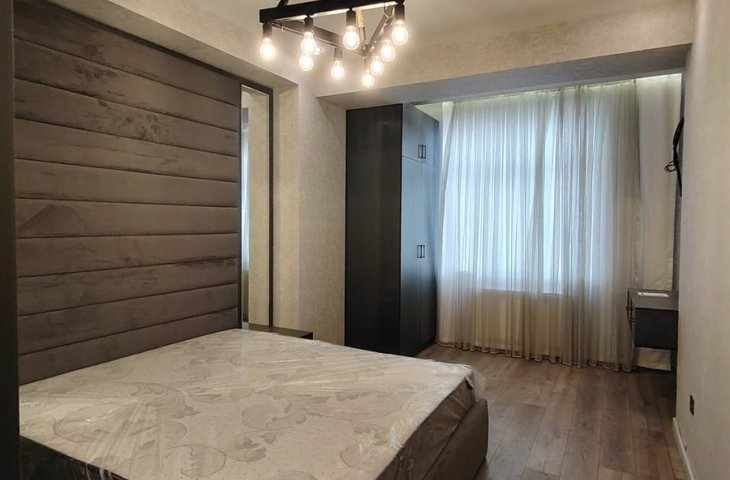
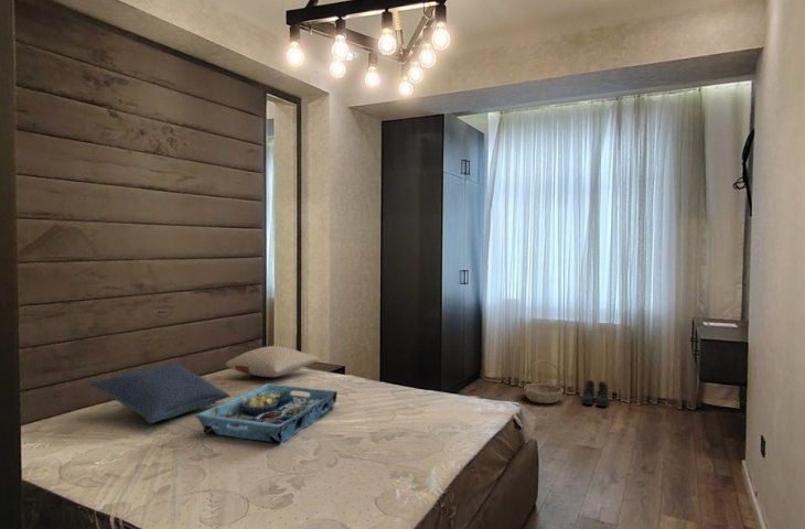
+ serving tray (271, 409)
+ basket (543, 384)
+ boots (593, 392)
+ pillow (273, 361)
+ pillow (163, 390)
